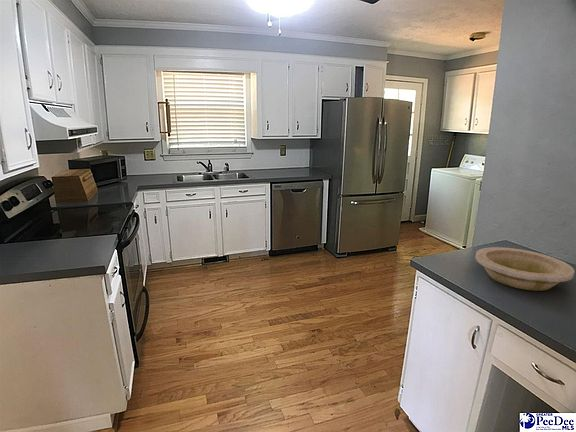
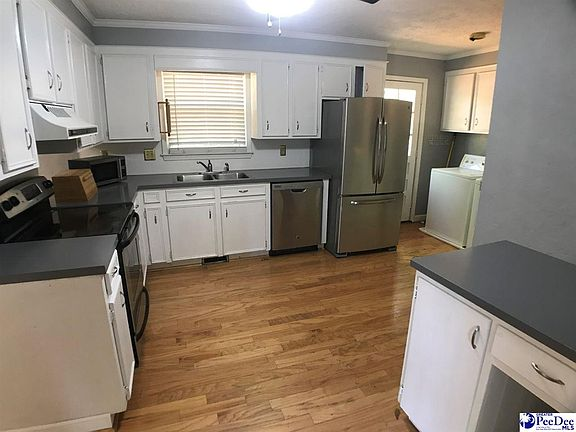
- bowl (520, 269)
